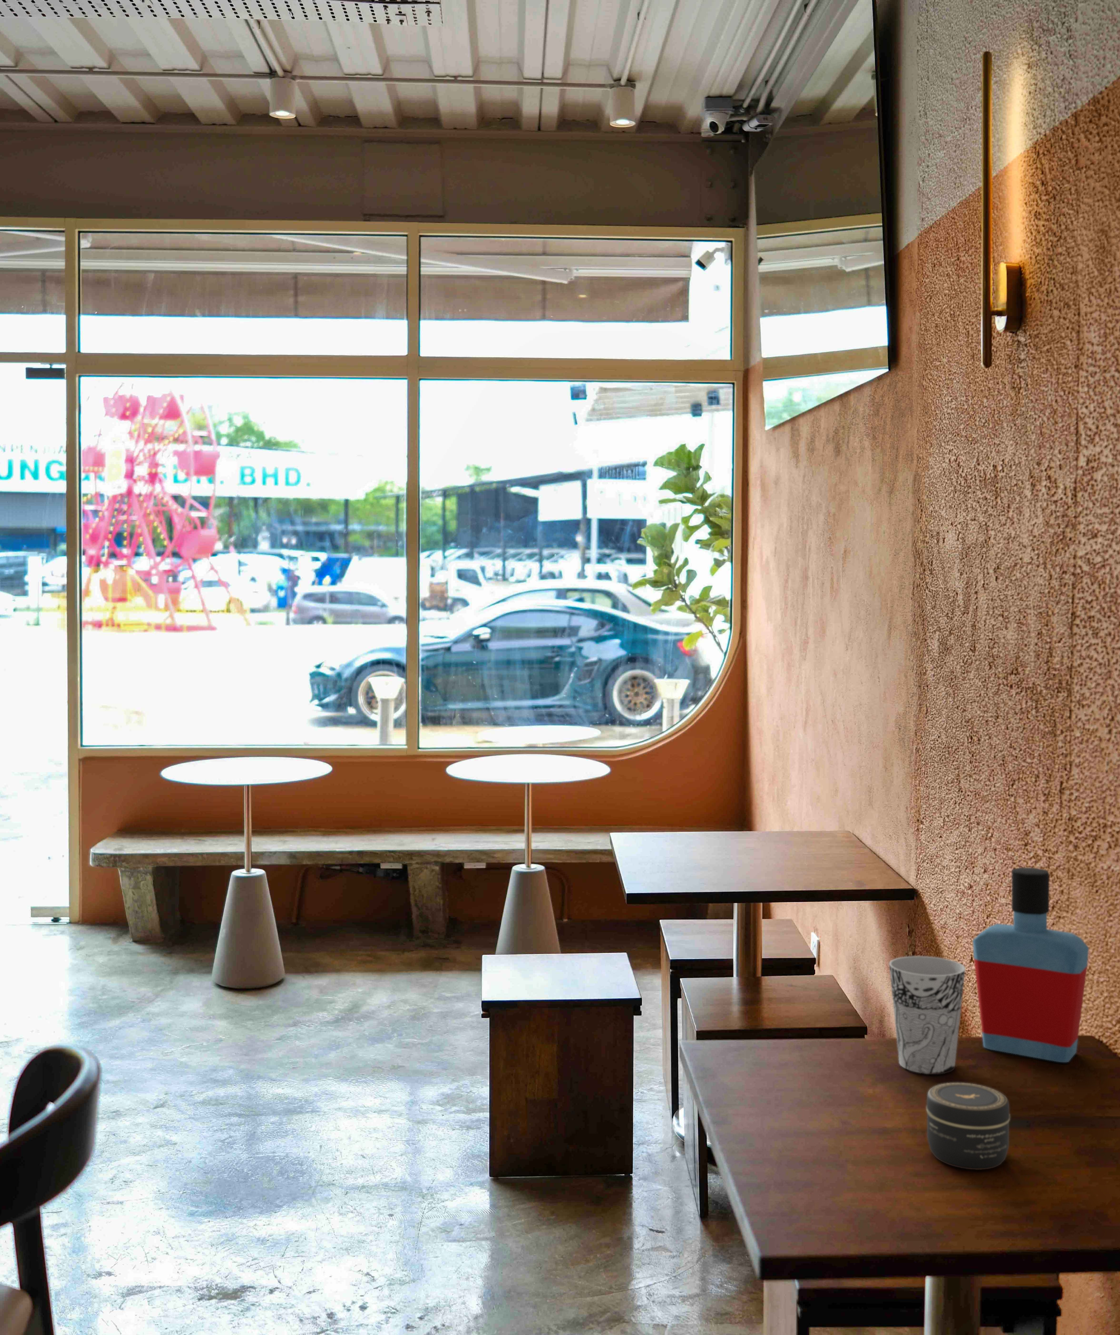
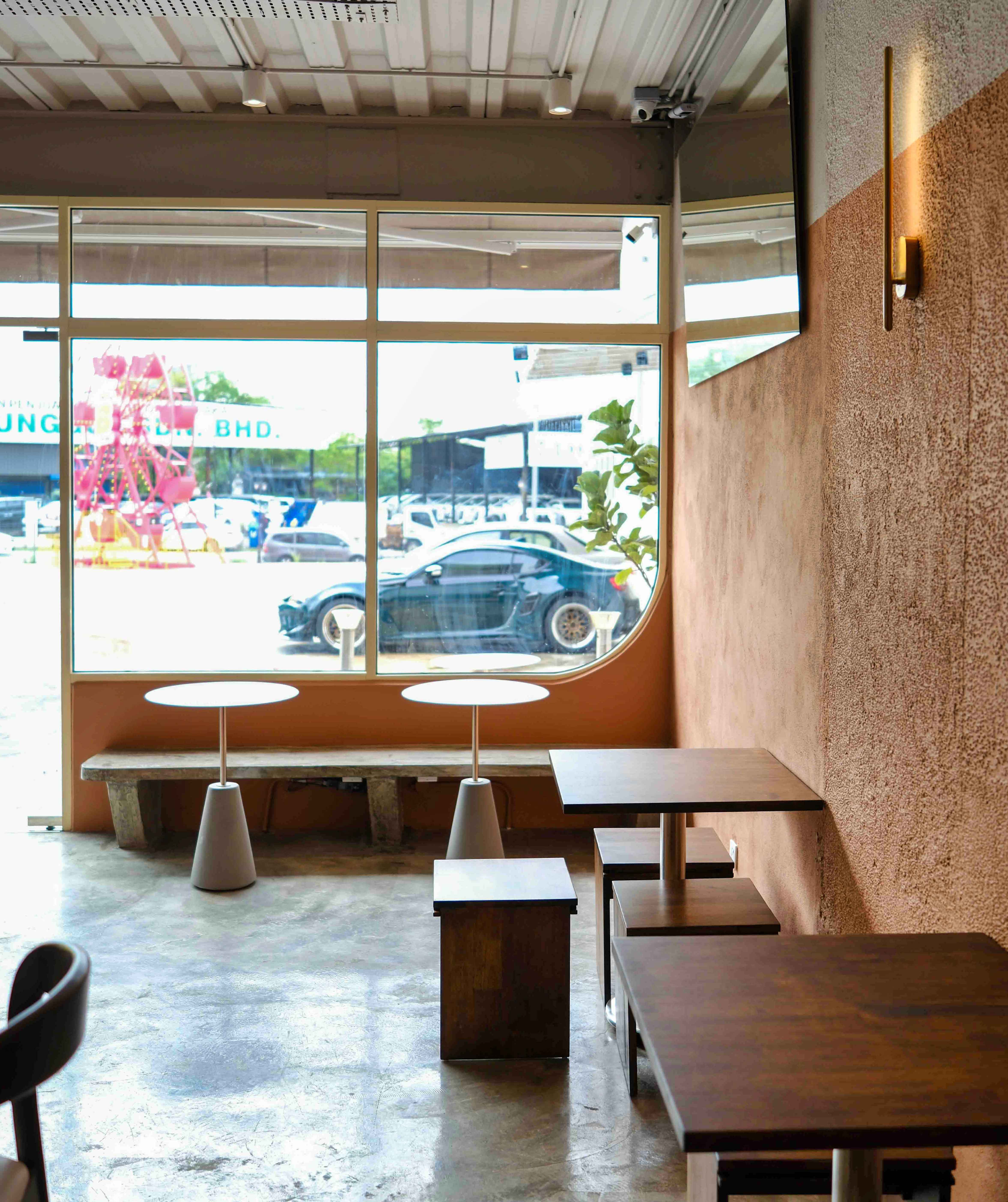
- jar (968, 1125)
- bottle (1030, 961)
- cup (927, 1015)
